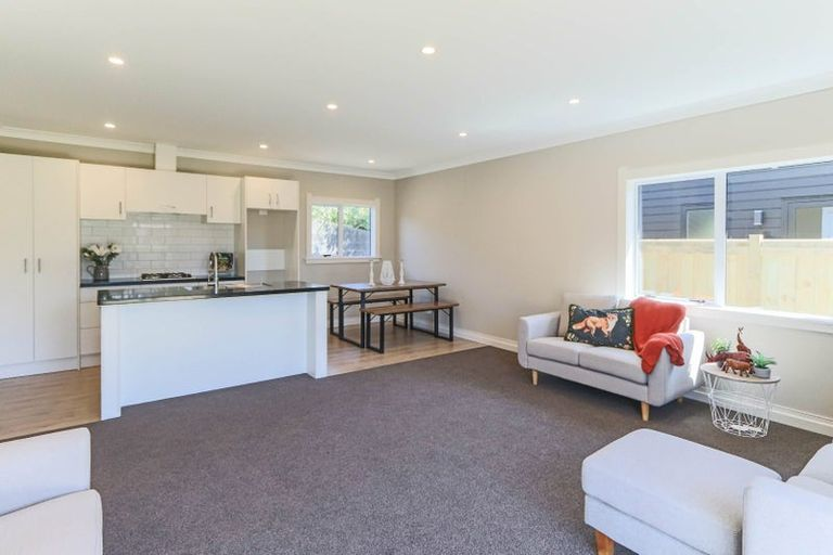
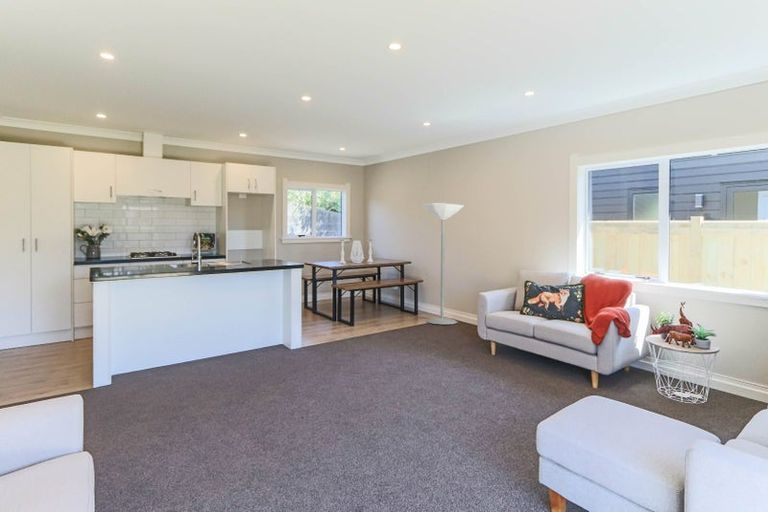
+ floor lamp (442, 263)
